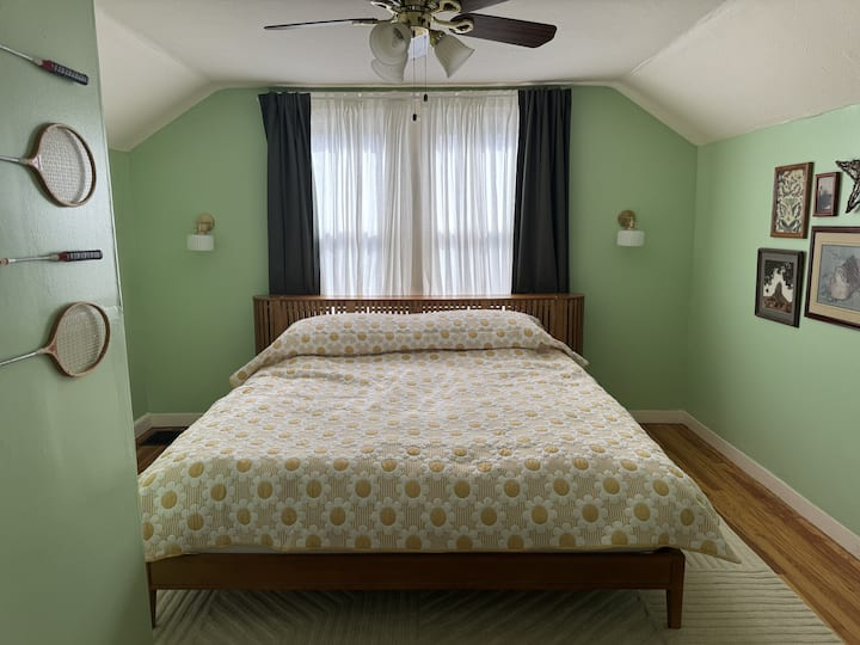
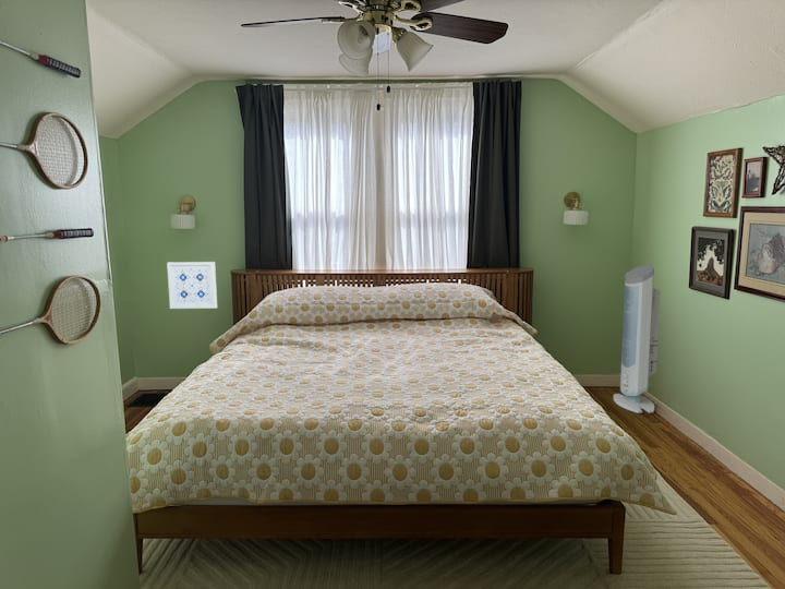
+ air purifier (637, 335)
+ wall art (192, 285)
